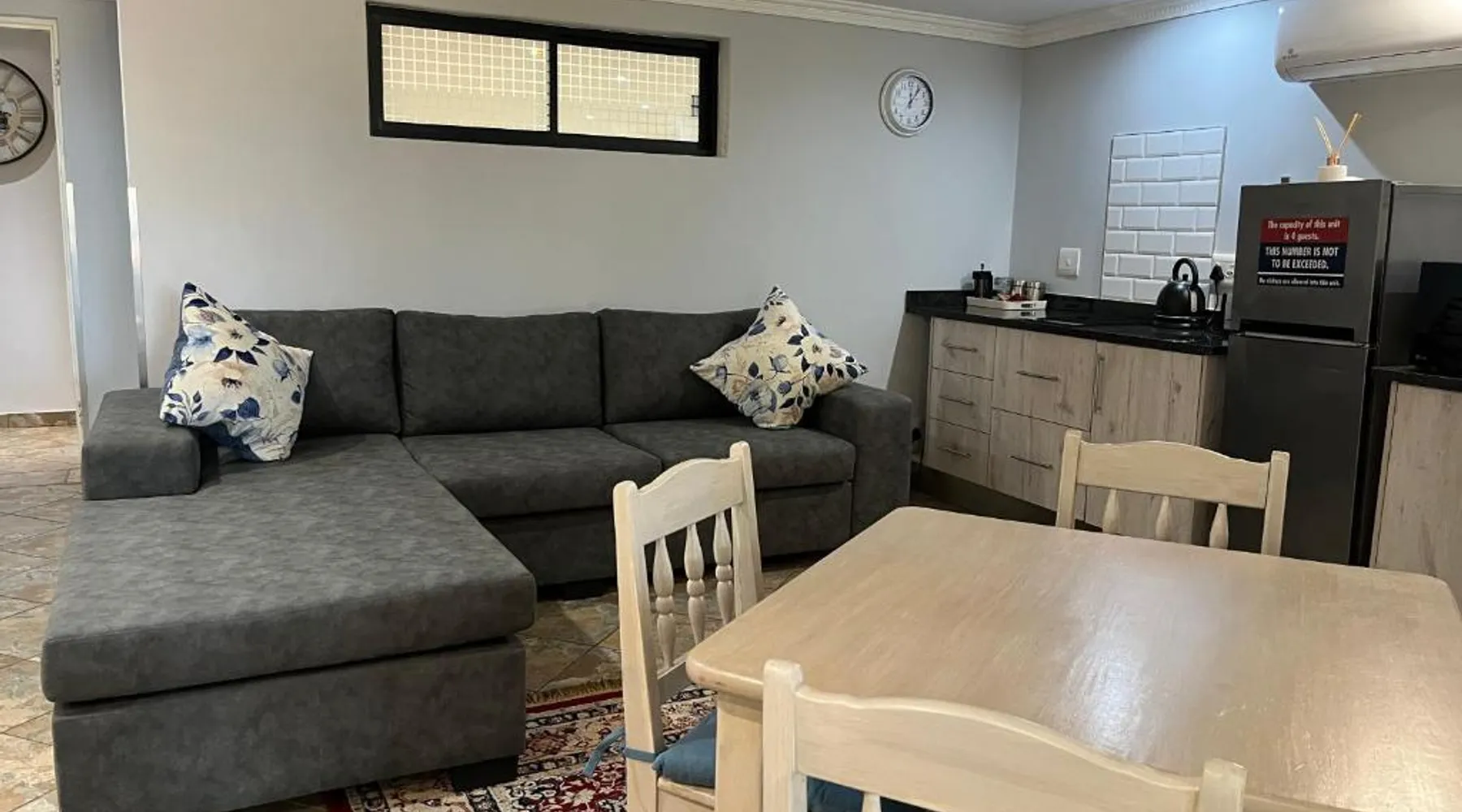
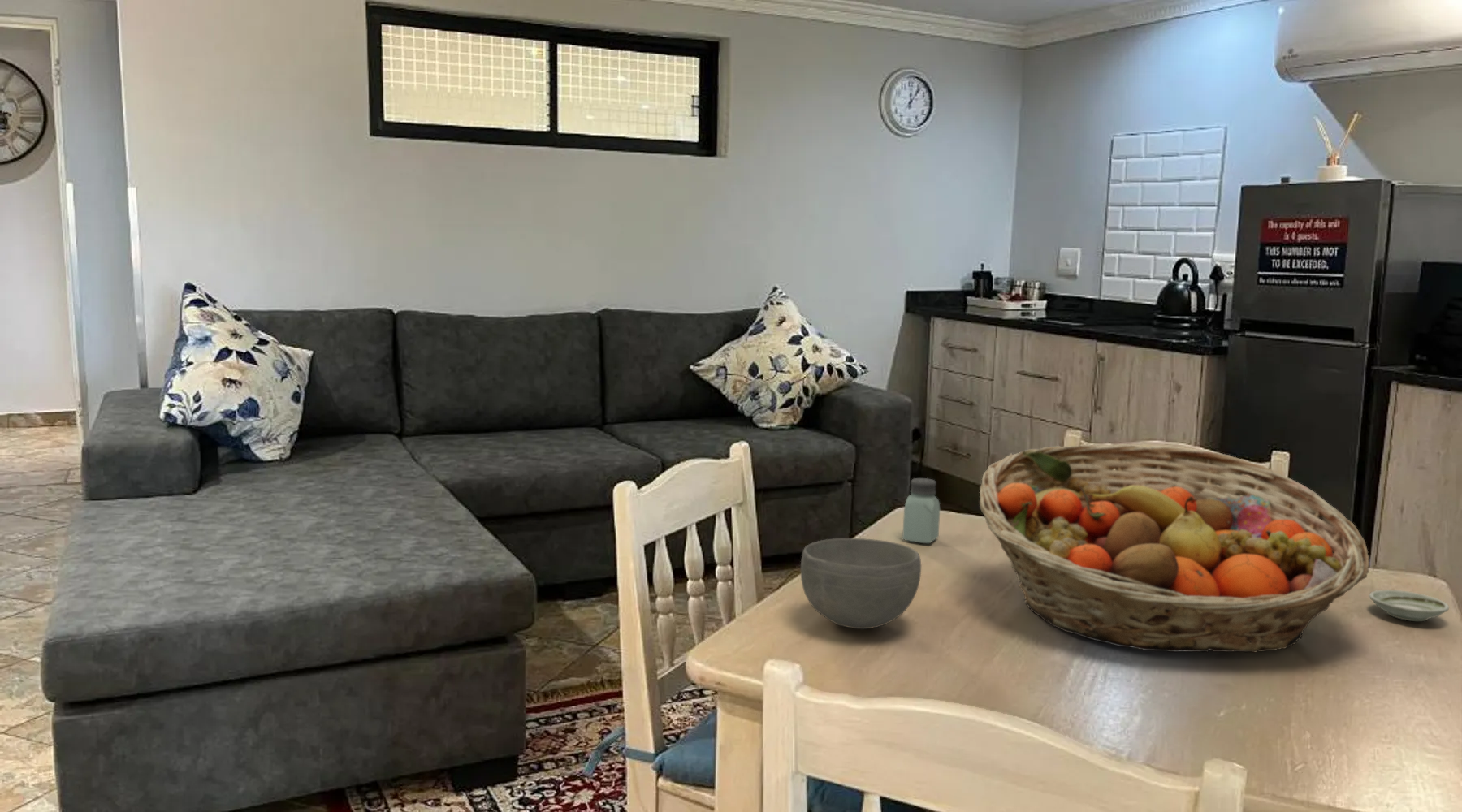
+ saltshaker (922, 510)
+ fruit basket (1161, 541)
+ bowl (859, 587)
+ saucer (1408, 607)
